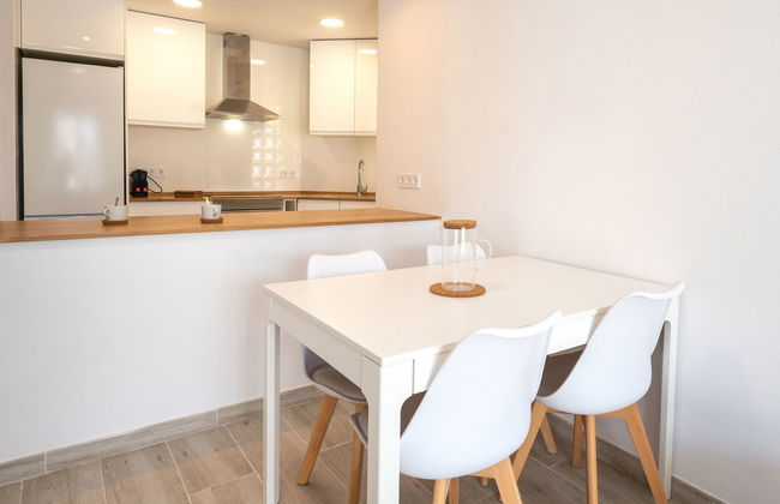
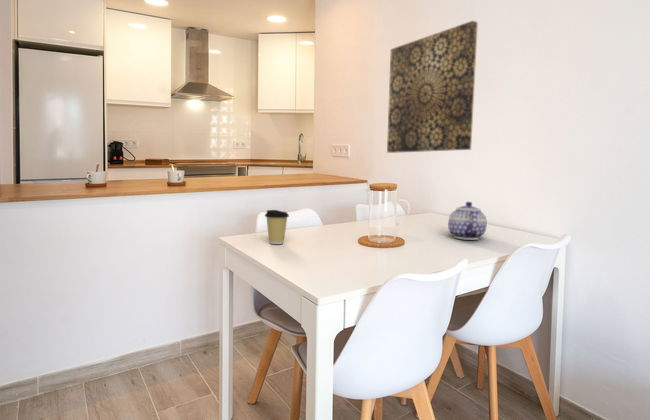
+ wall art (427, 94)
+ coffee cup (276, 226)
+ teapot (467, 219)
